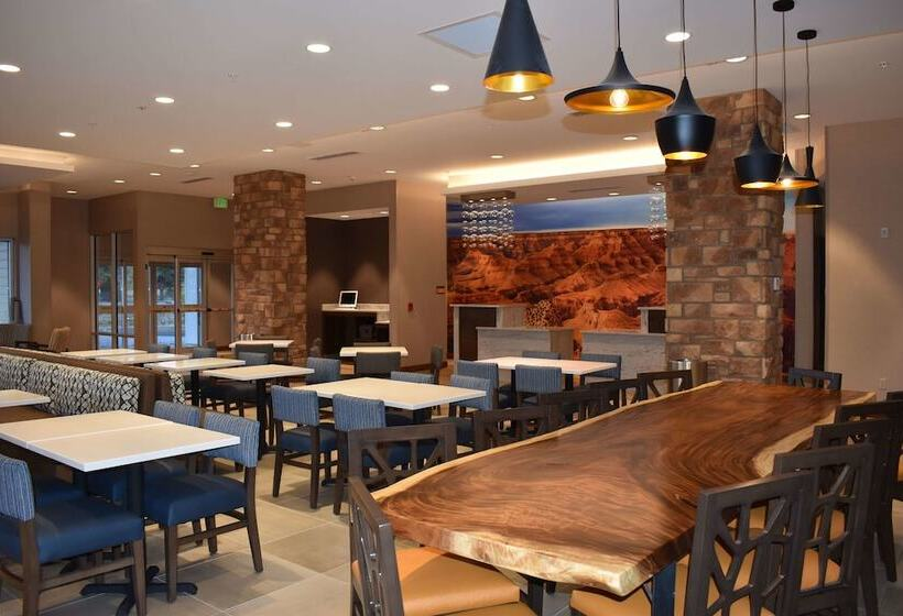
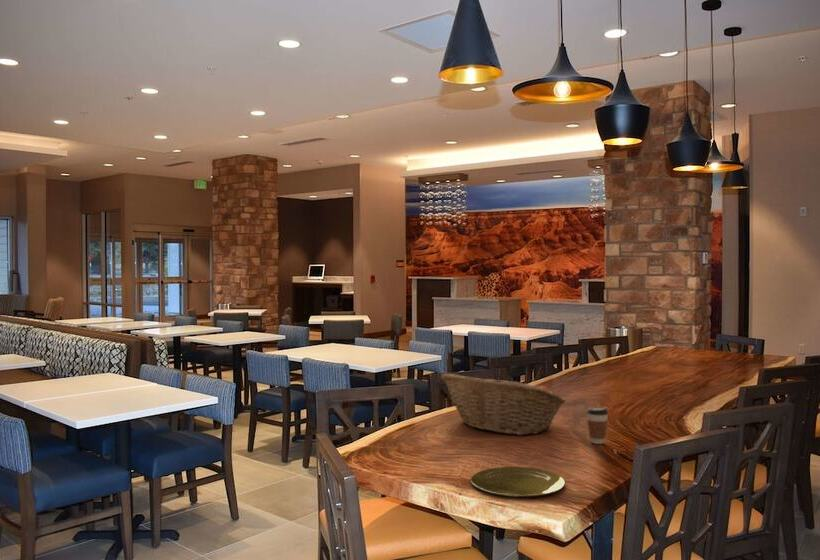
+ plate (517, 481)
+ coffee cup (597, 425)
+ fruit basket (501, 398)
